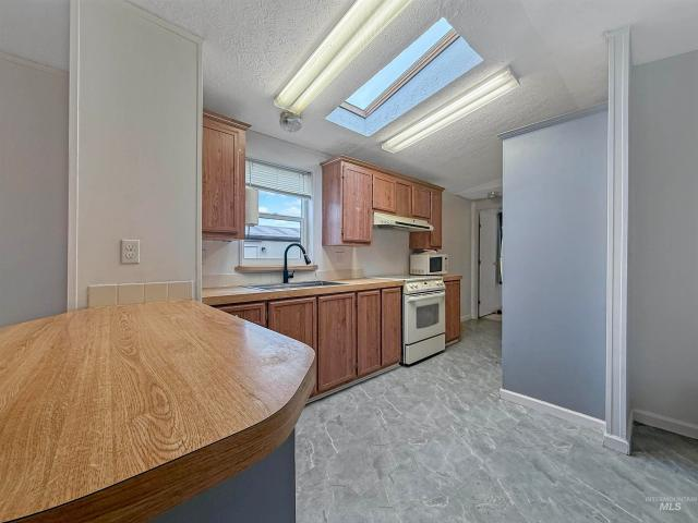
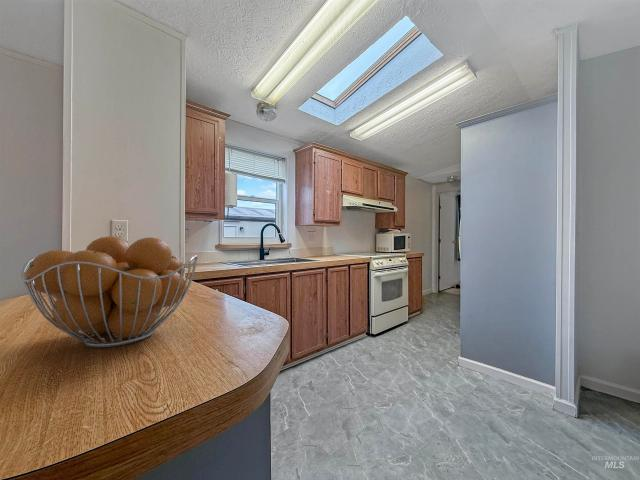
+ fruit basket (121, 286)
